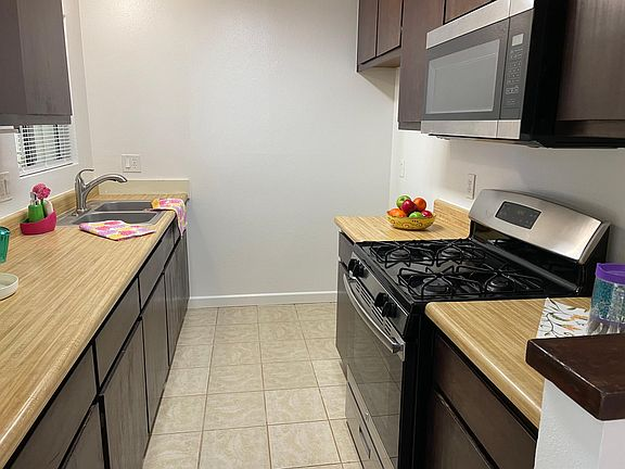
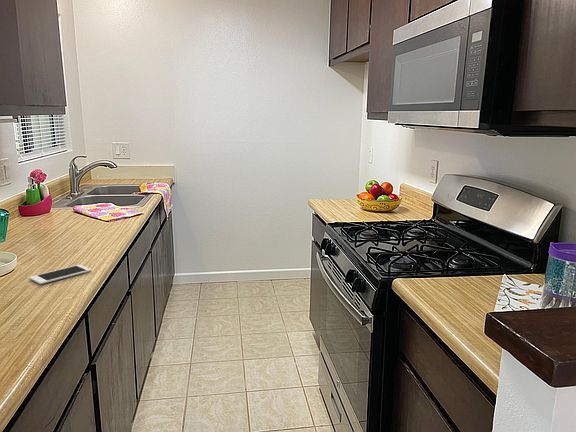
+ cell phone (61, 273)
